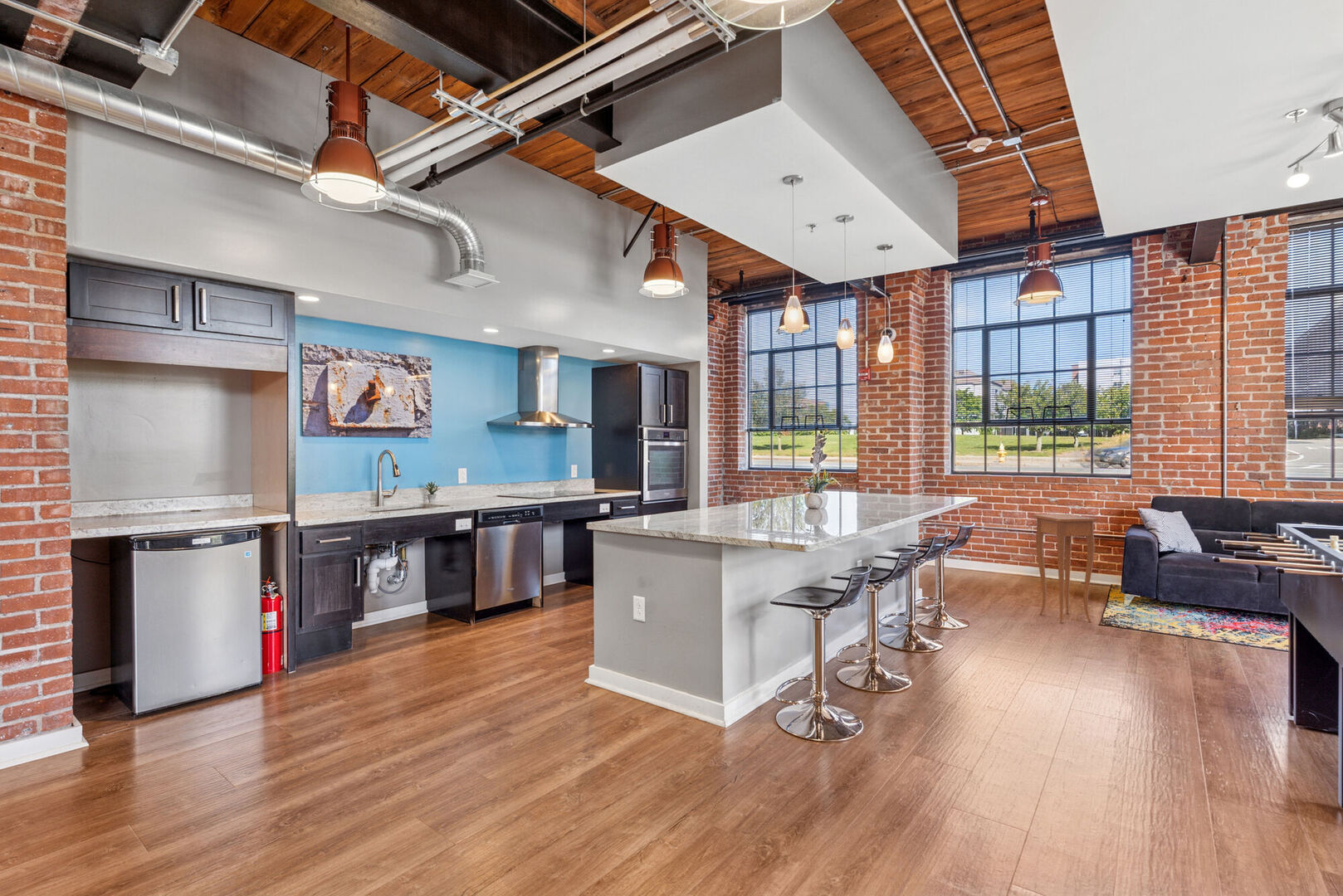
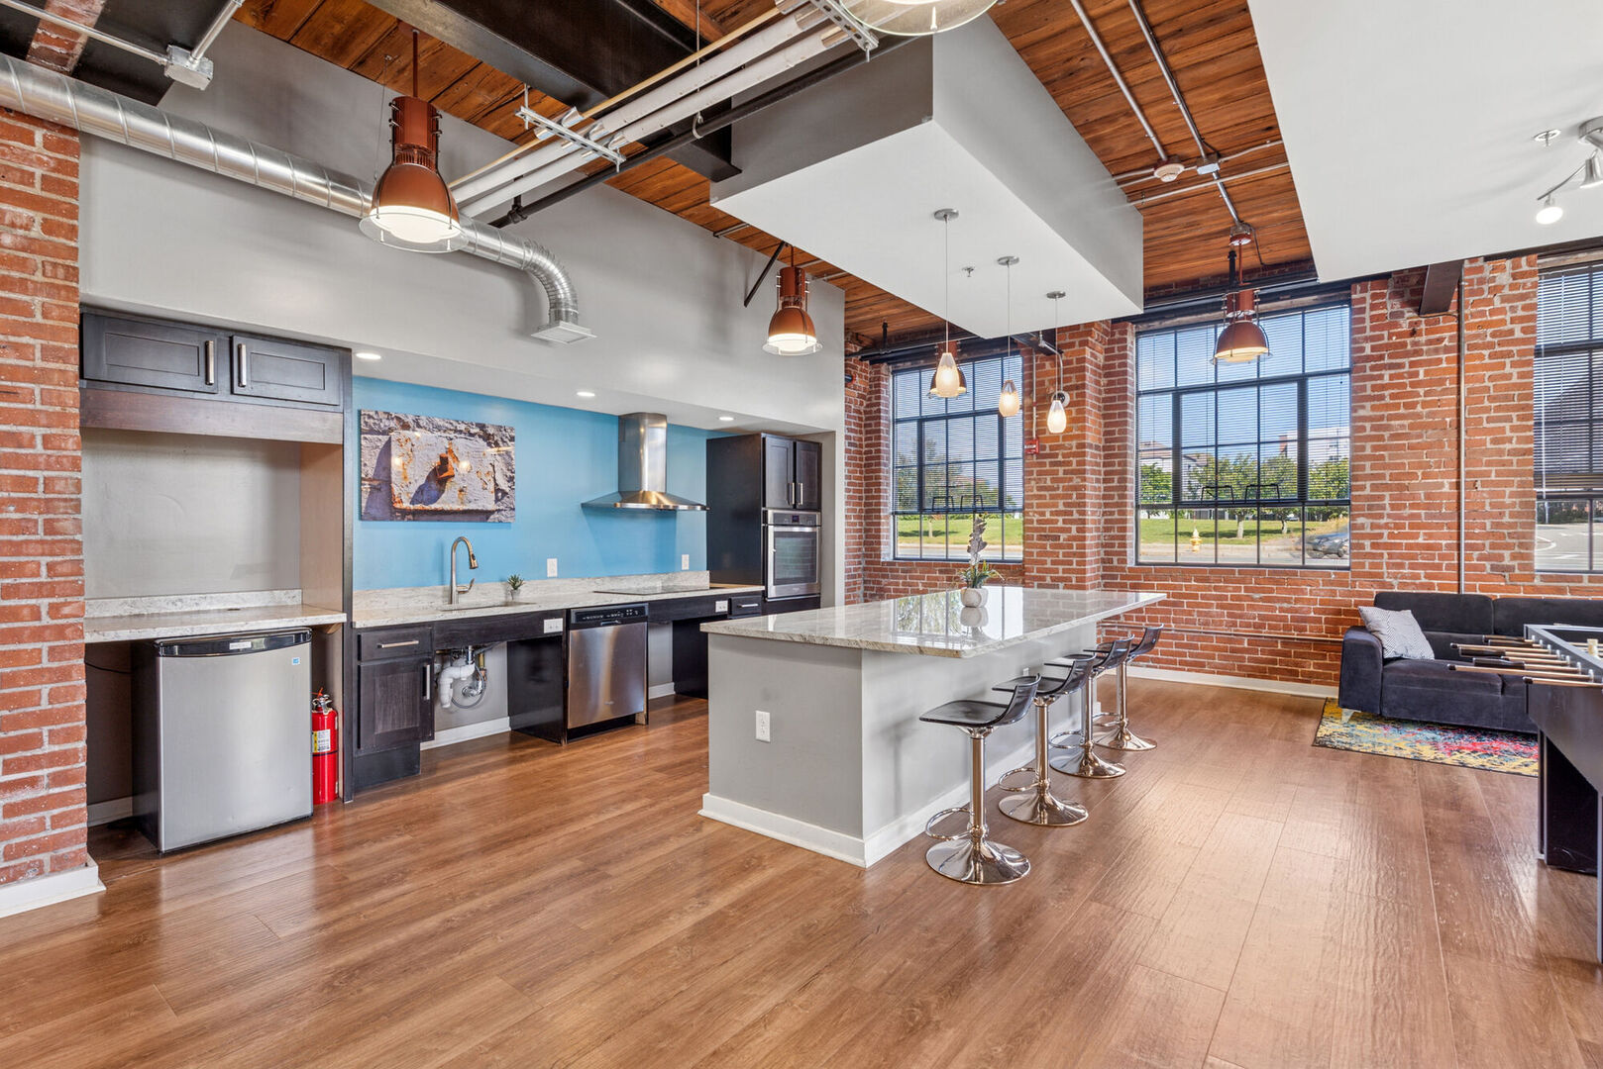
- side table (1065, 567)
